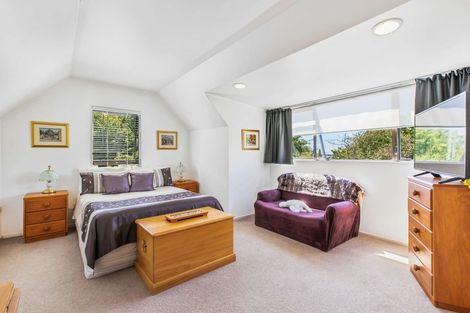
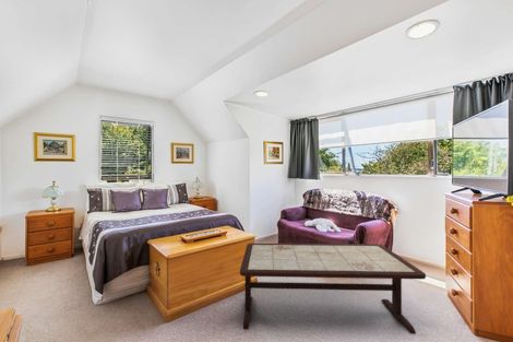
+ coffee table (321, 284)
